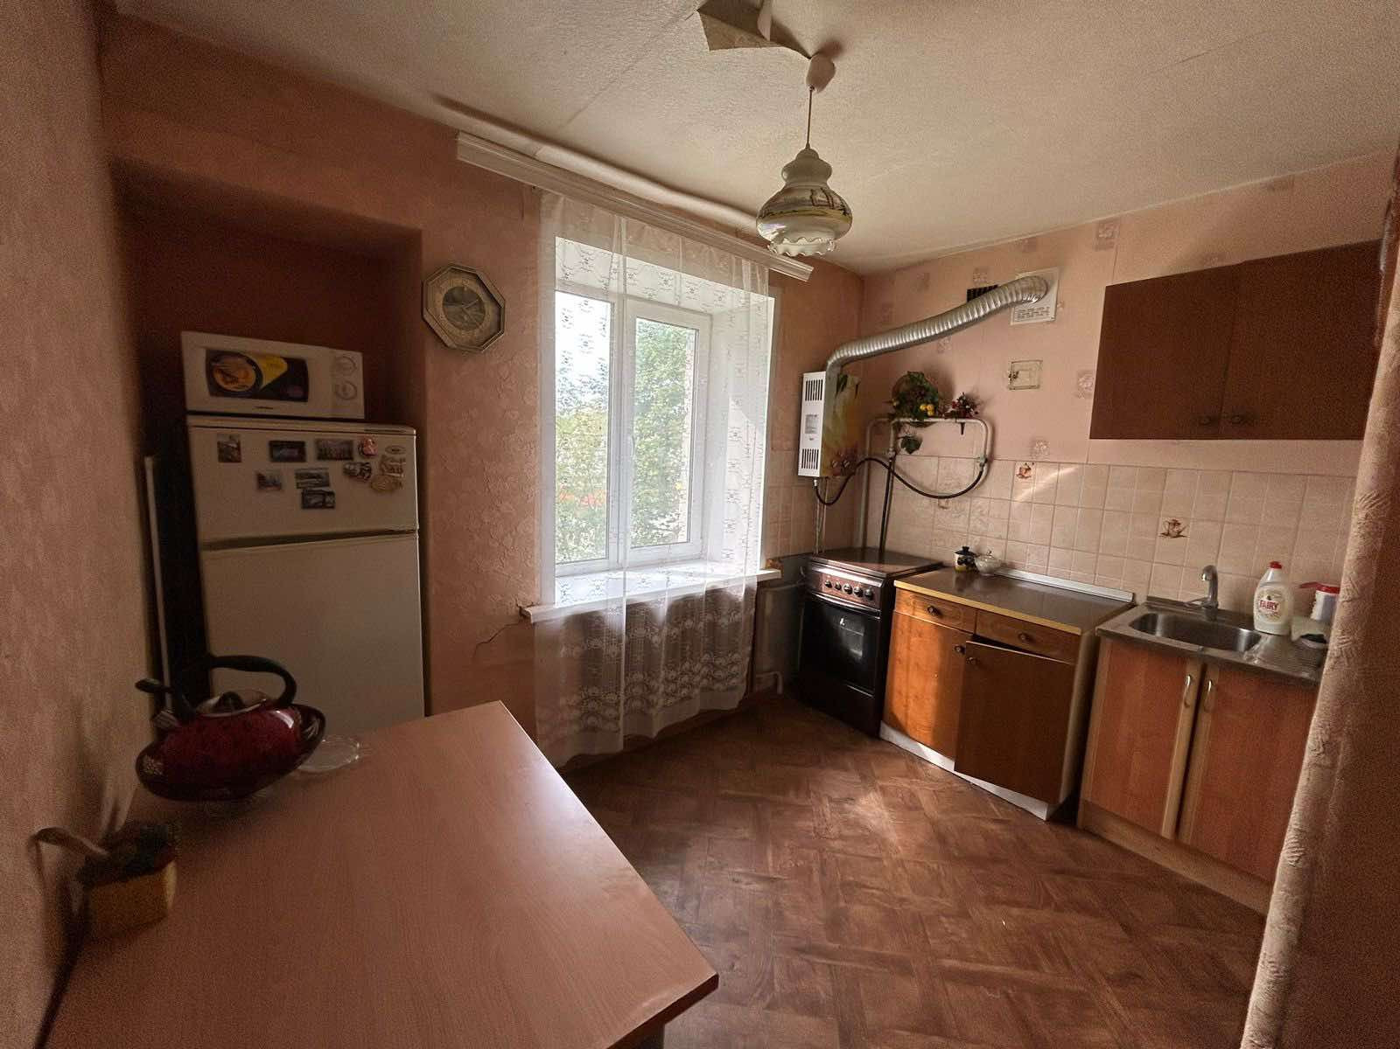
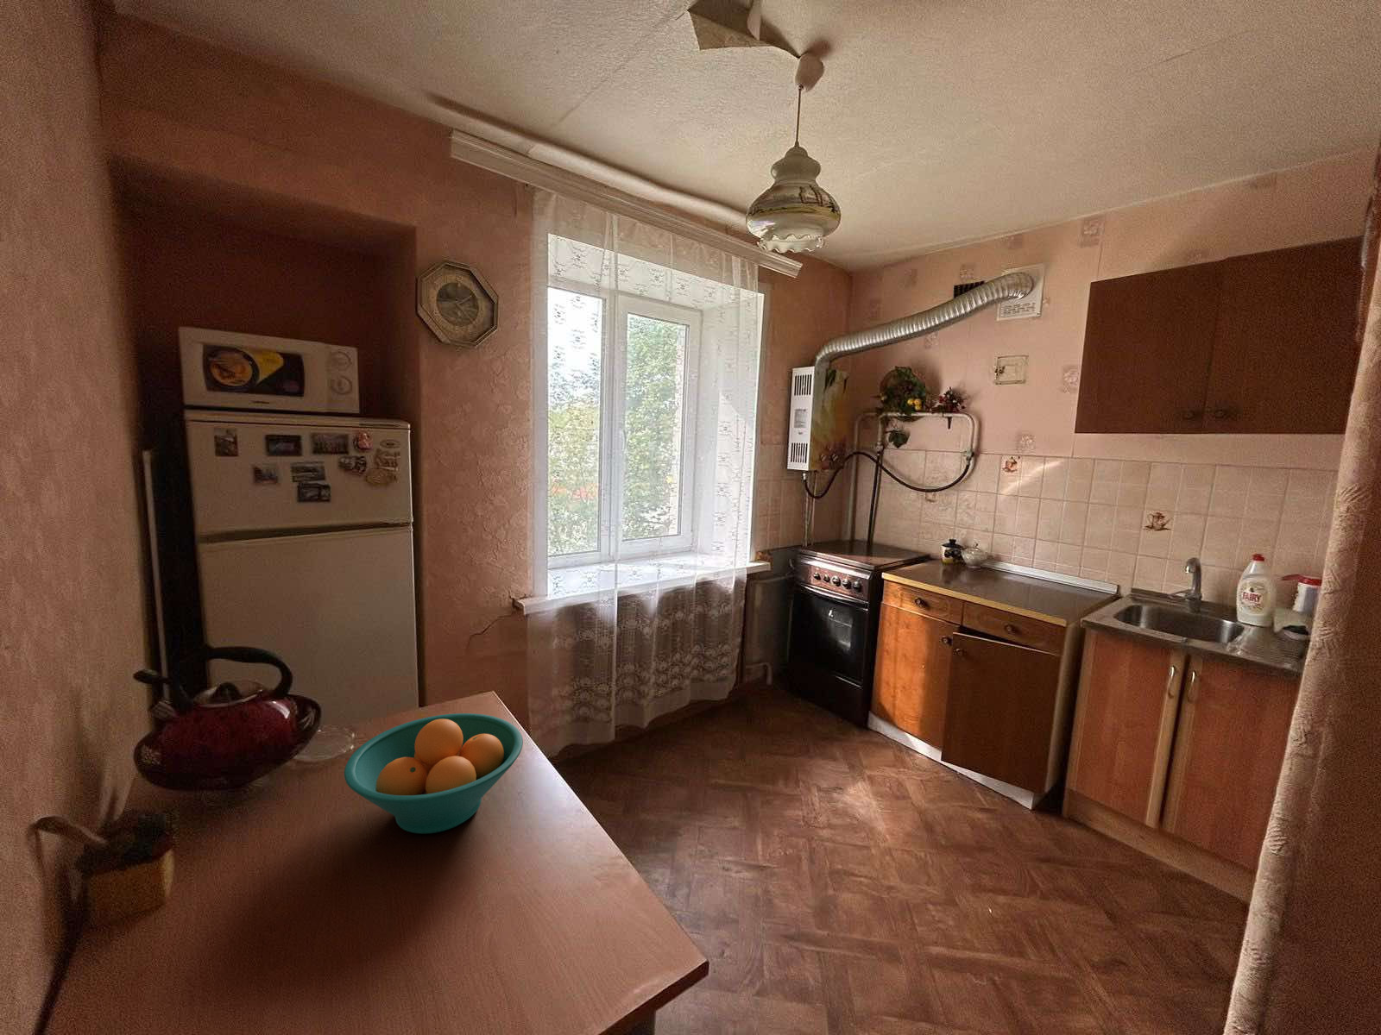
+ fruit bowl (438, 765)
